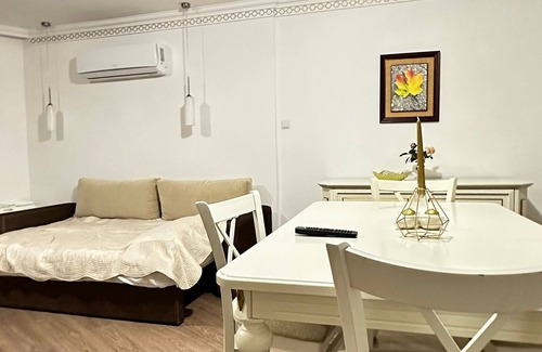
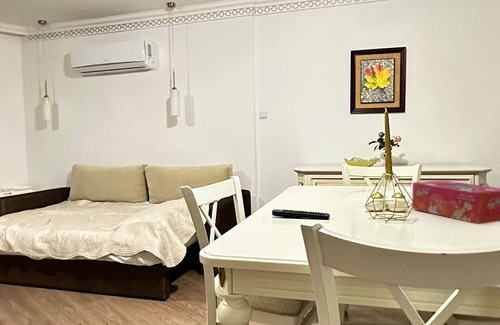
+ tissue box (458, 199)
